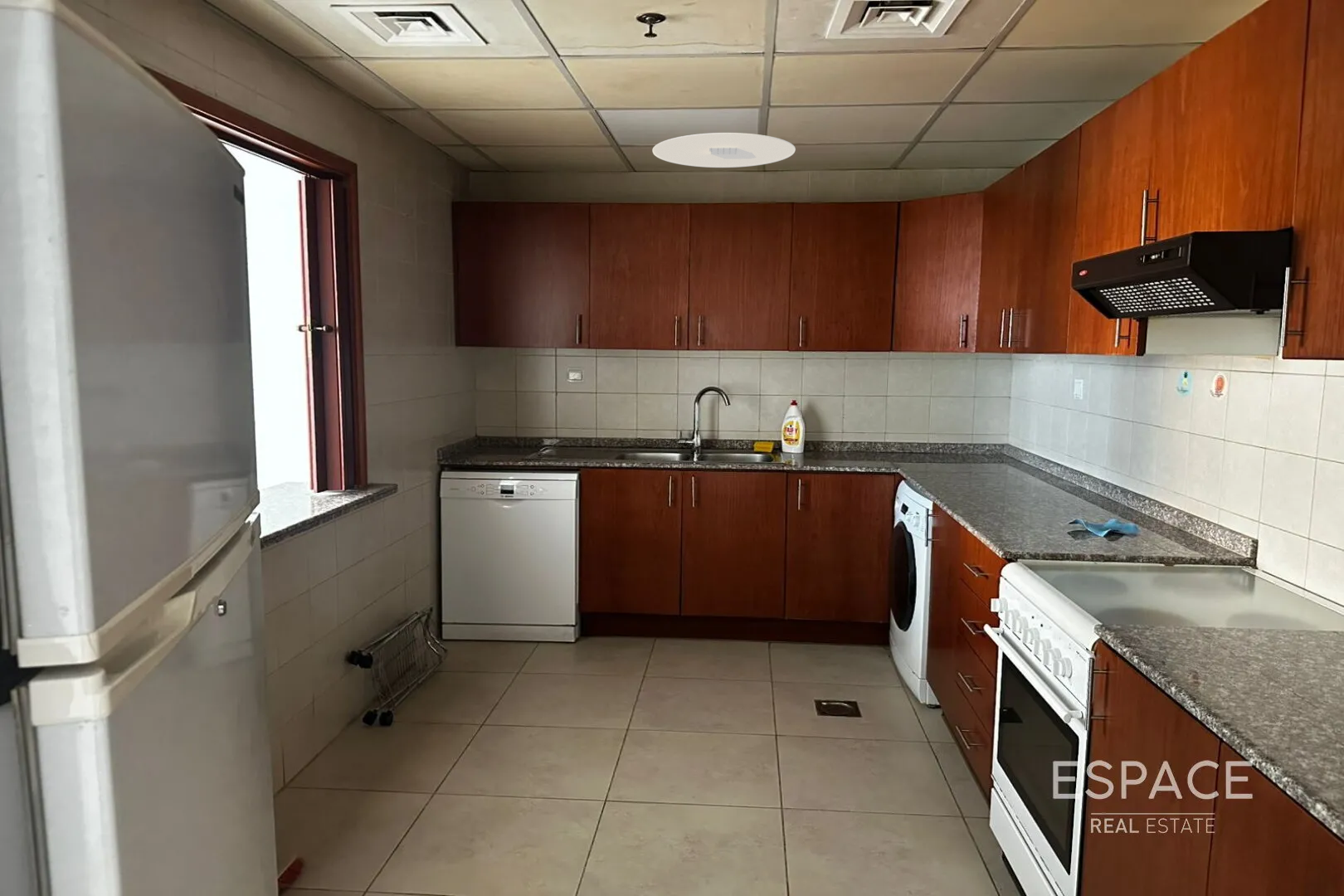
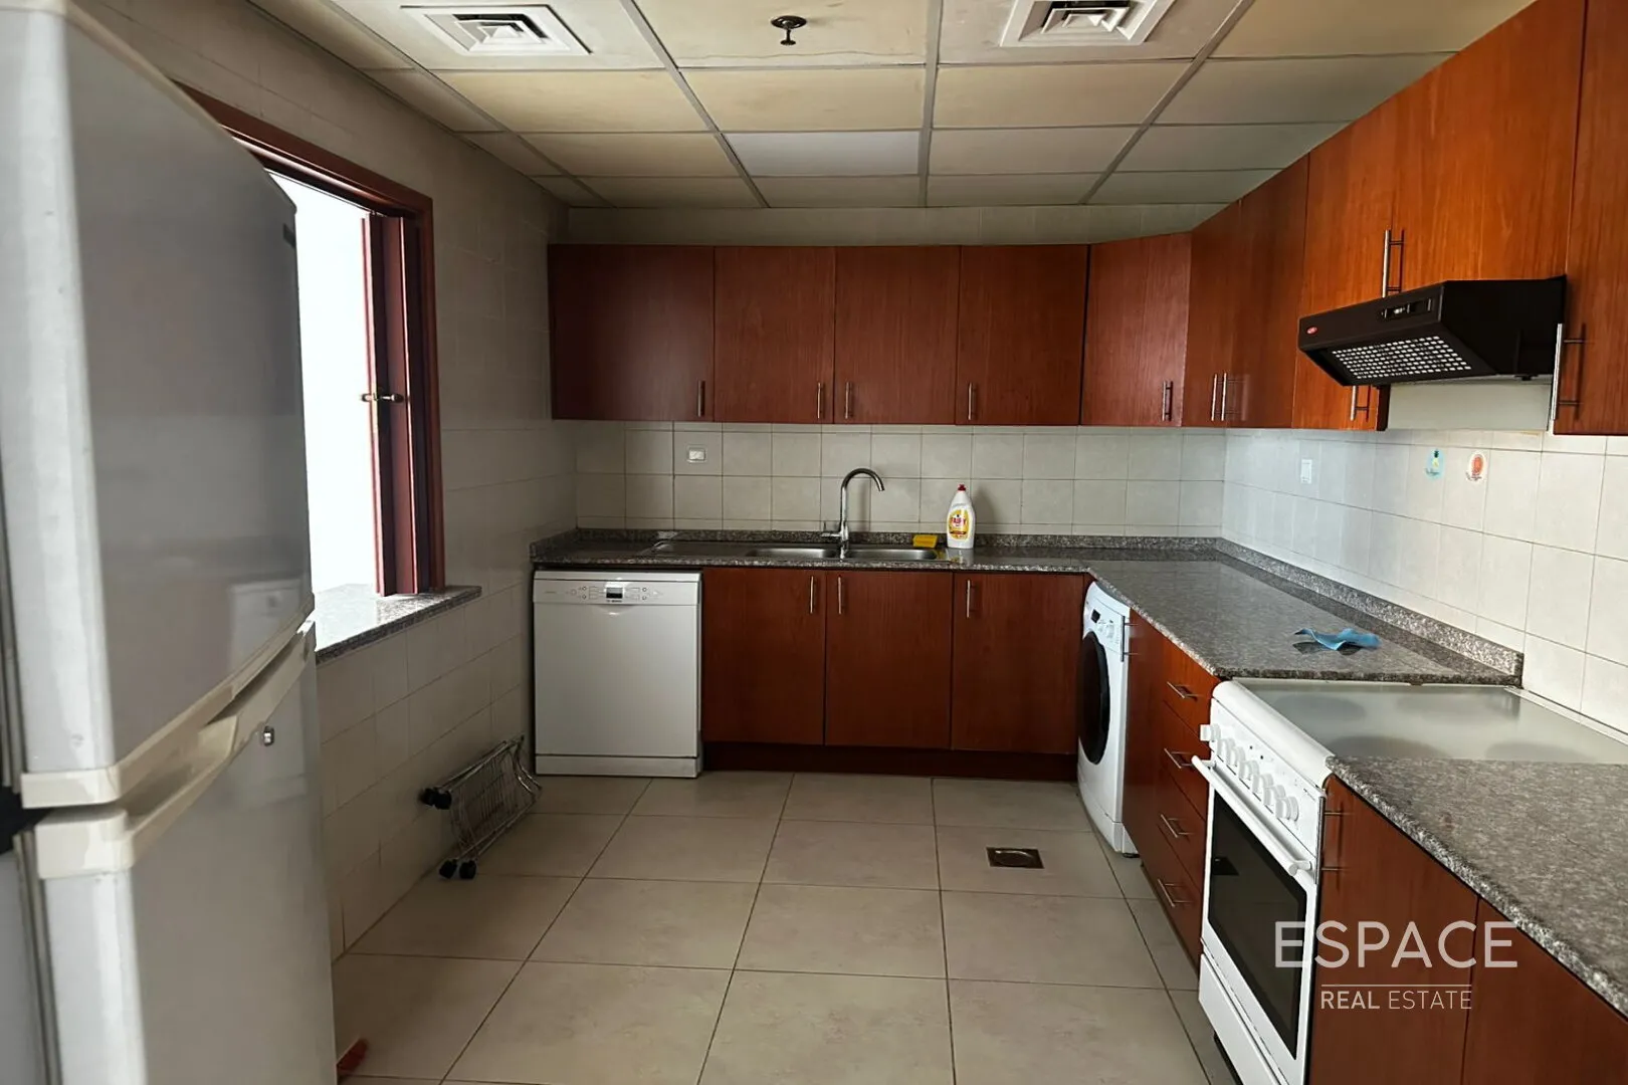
- ceiling light (723, 144)
